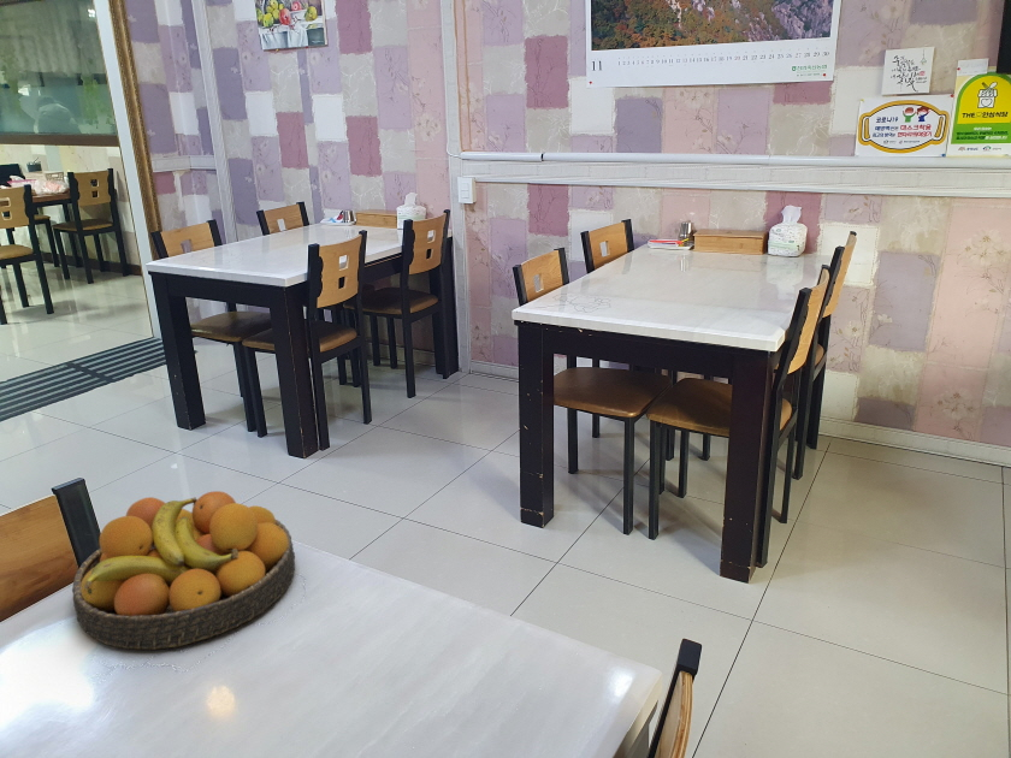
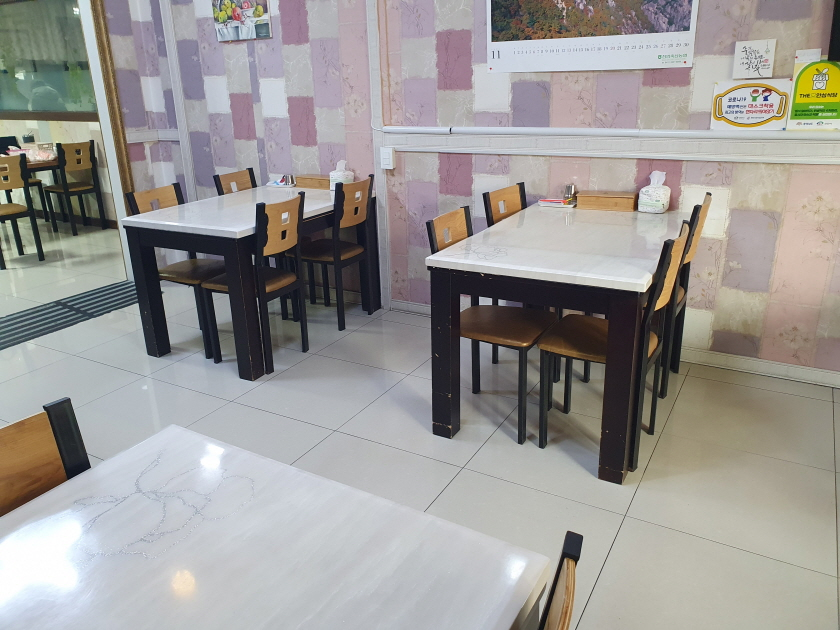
- fruit bowl (184, 545)
